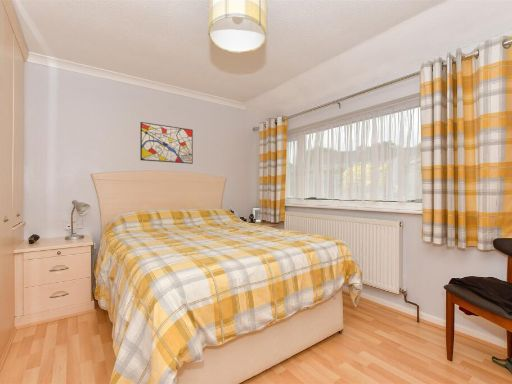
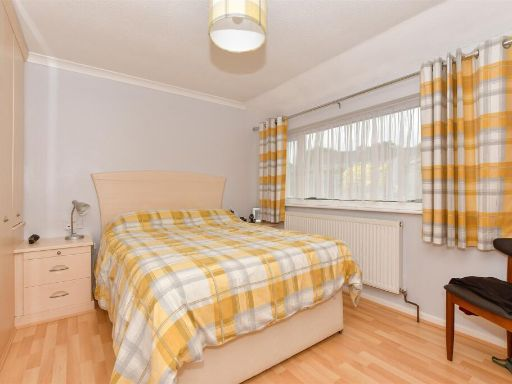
- wall art (168, 144)
